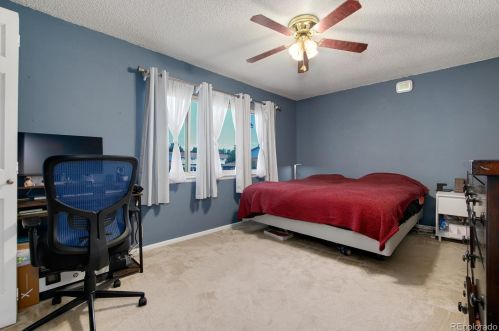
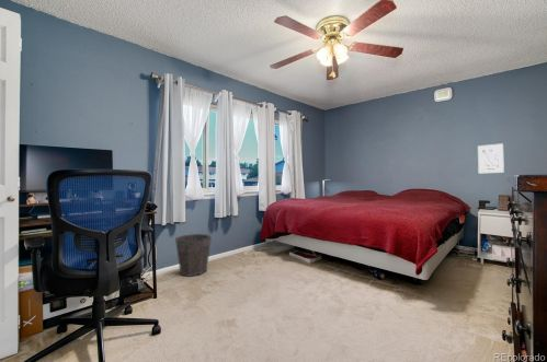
+ wall art (490, 159)
+ waste bin (193, 254)
